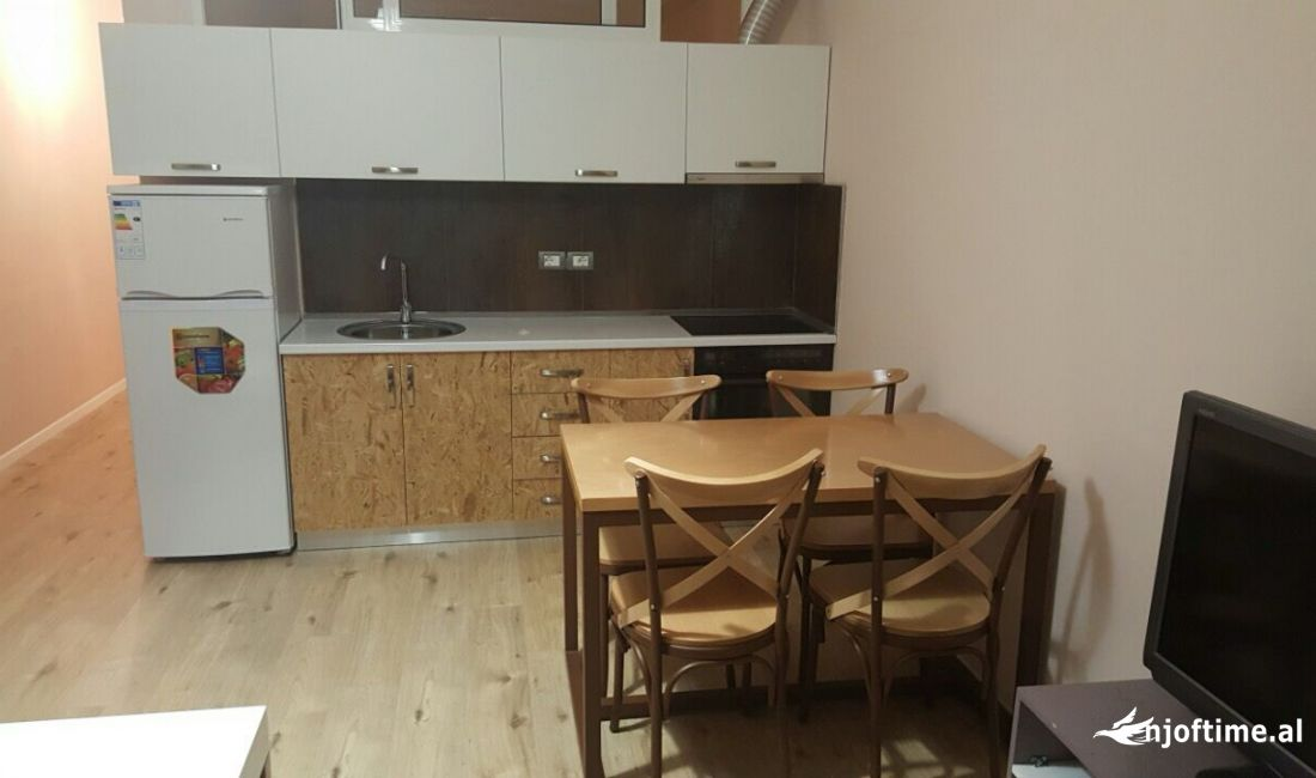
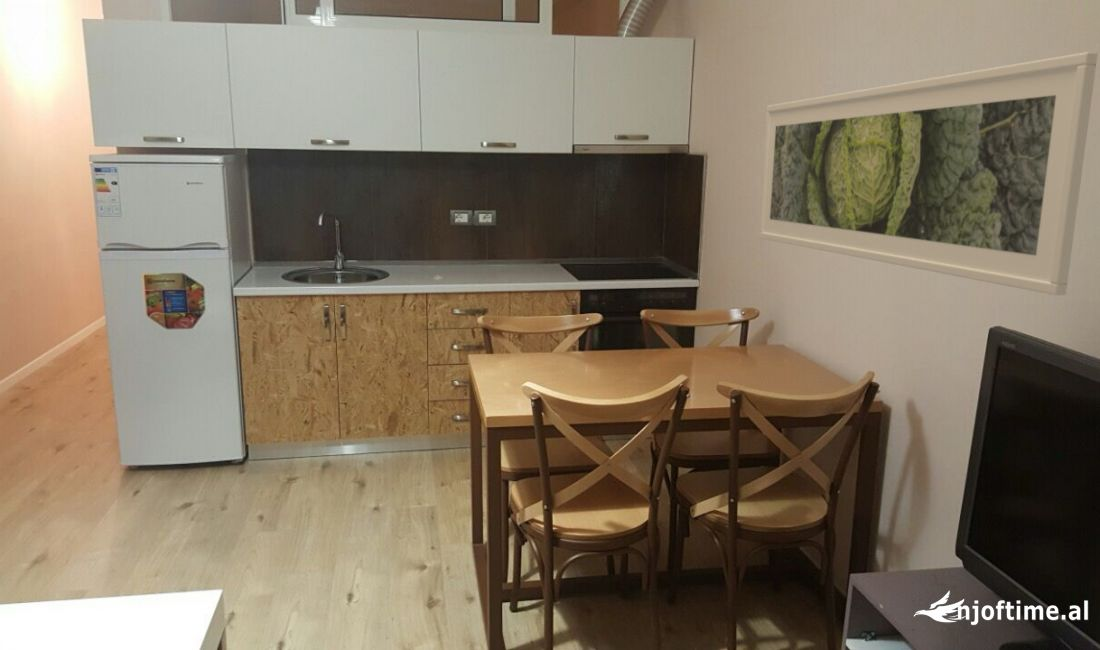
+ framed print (874, 174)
